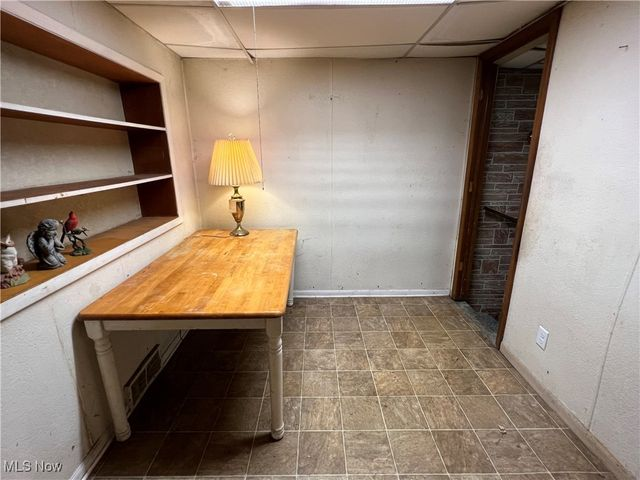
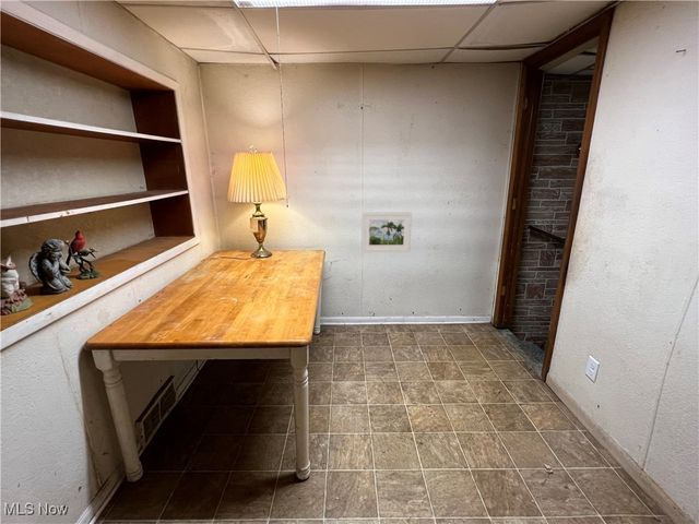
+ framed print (386, 231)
